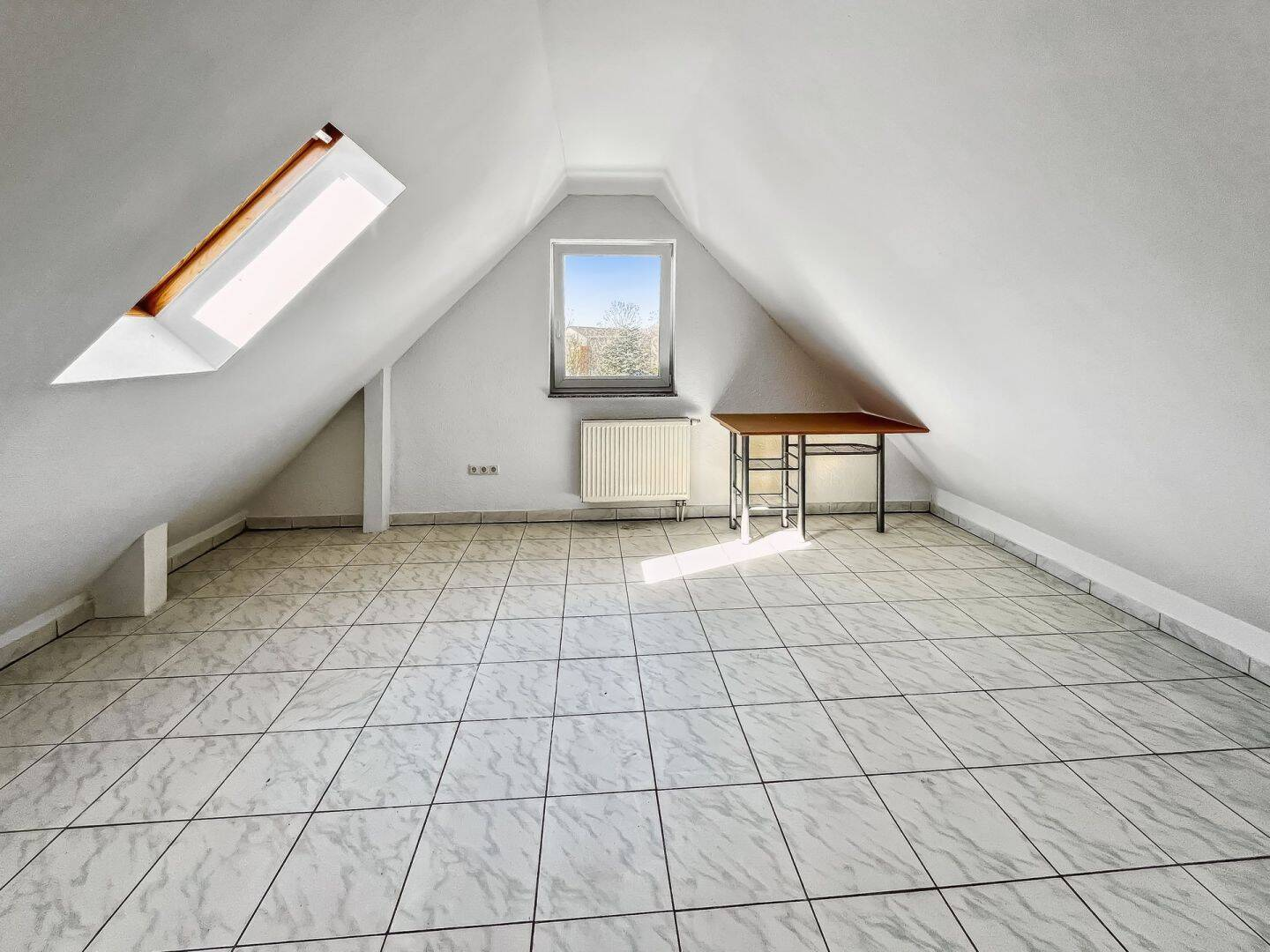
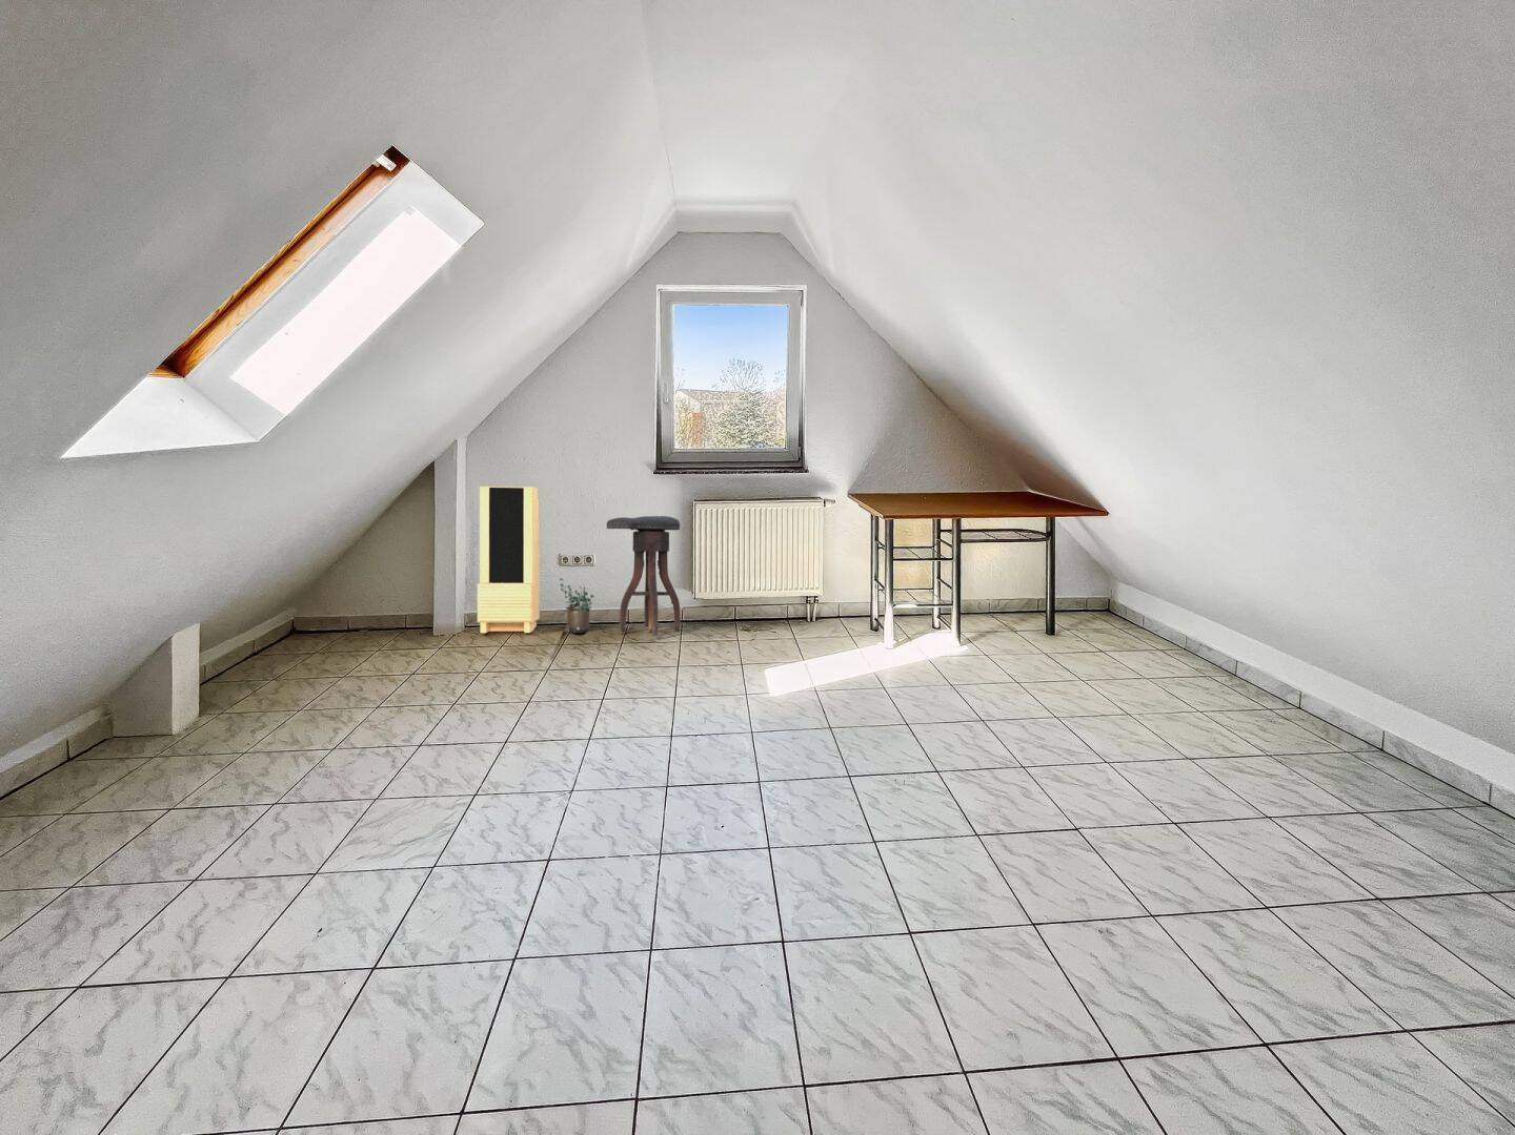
+ potted plant (576, 606)
+ storage cabinet (508, 559)
+ stool (647, 573)
